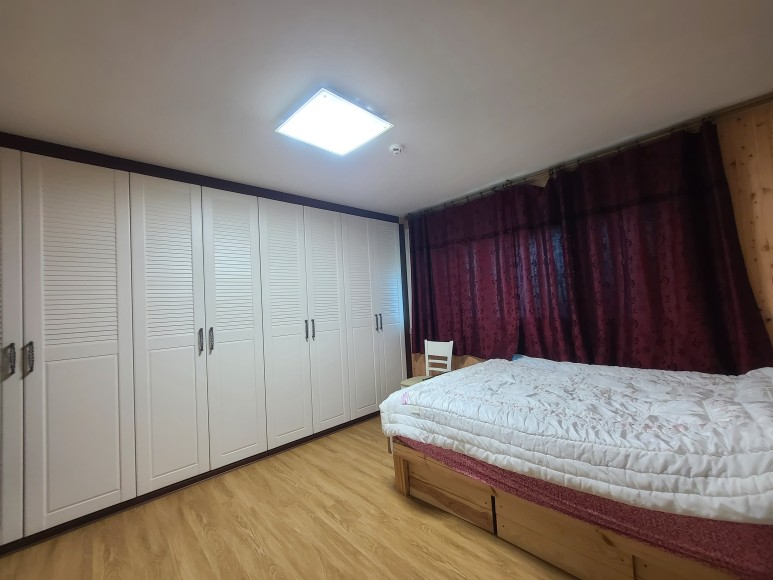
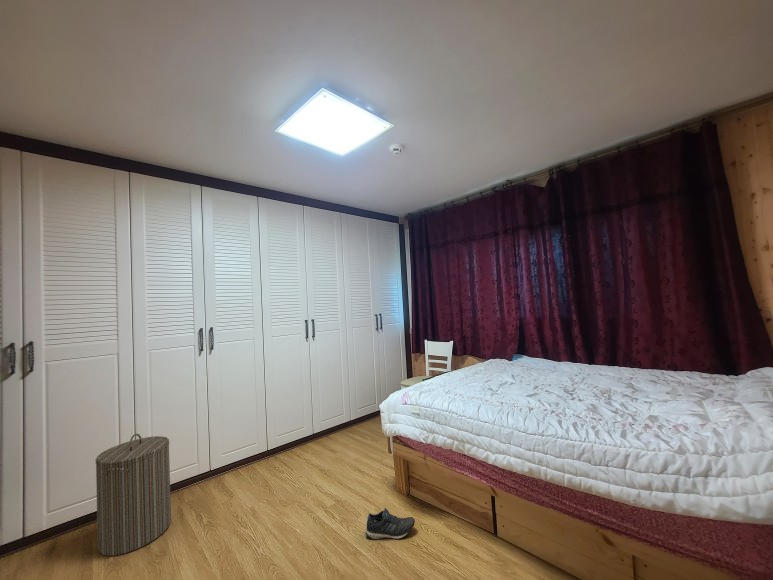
+ laundry hamper (135, 483)
+ shoe (390, 522)
